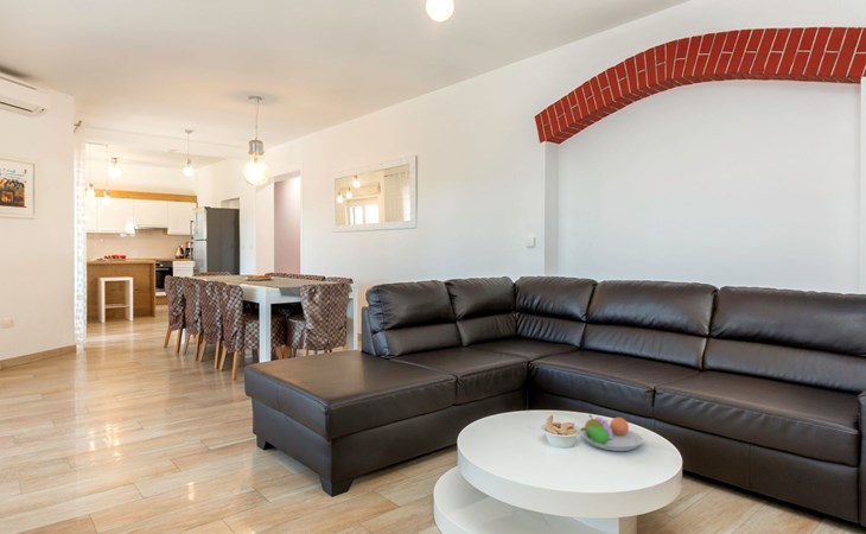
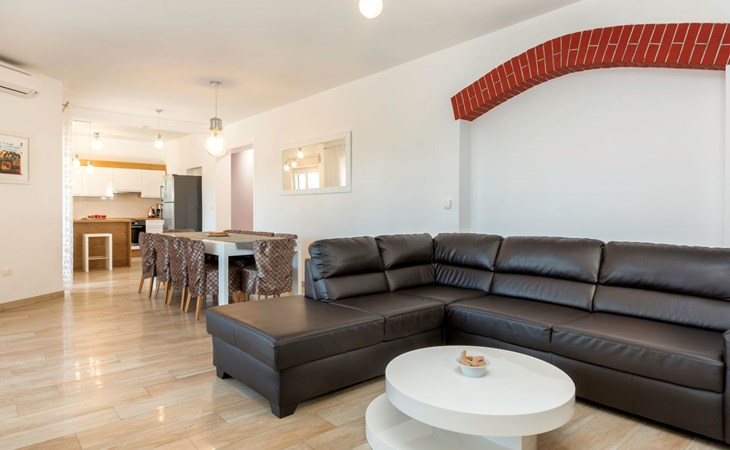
- fruit bowl (609, 430)
